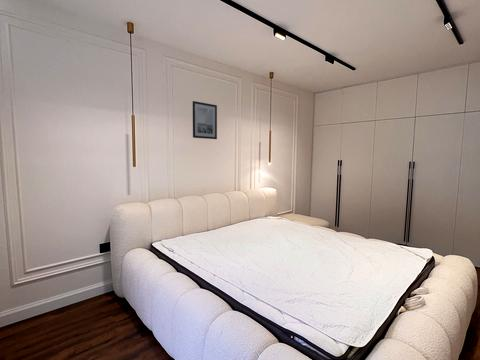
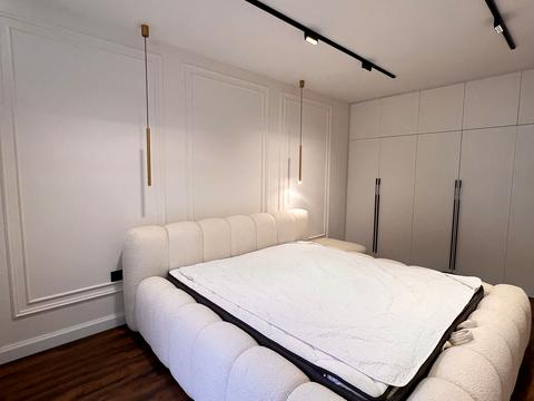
- wall art (205, 120)
